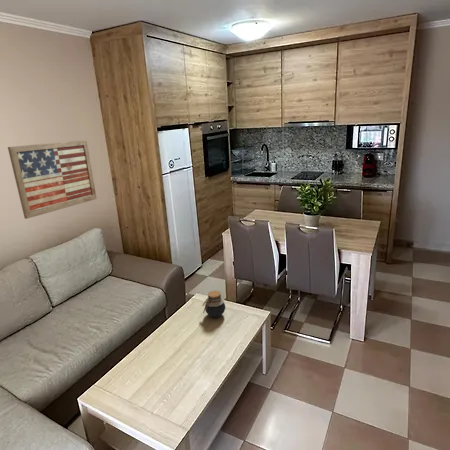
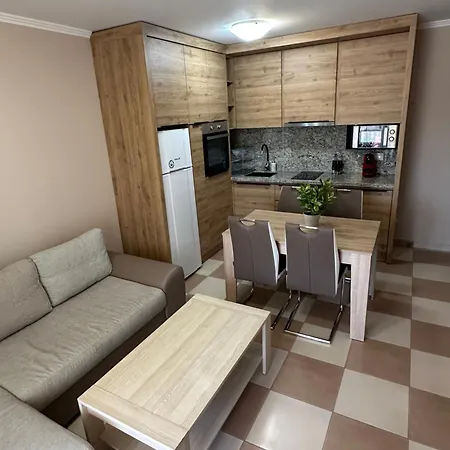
- jar (213, 304)
- wall art (58, 176)
